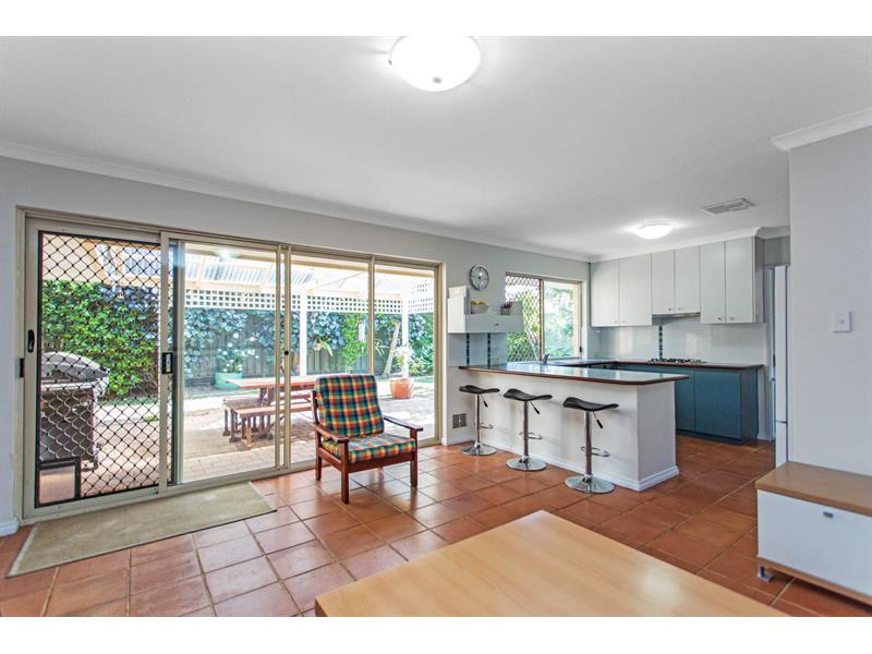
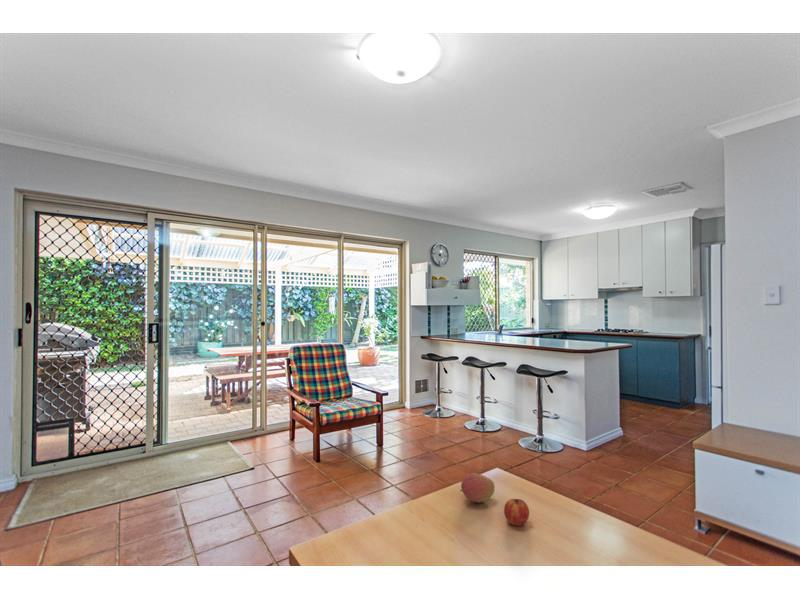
+ fruit (477, 487)
+ fruit (516, 510)
